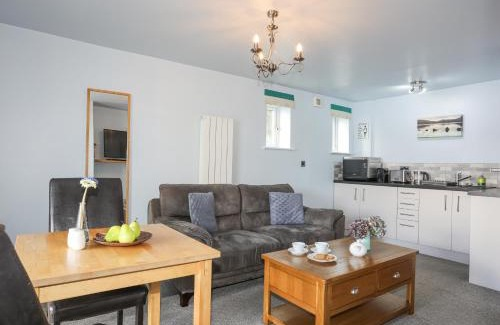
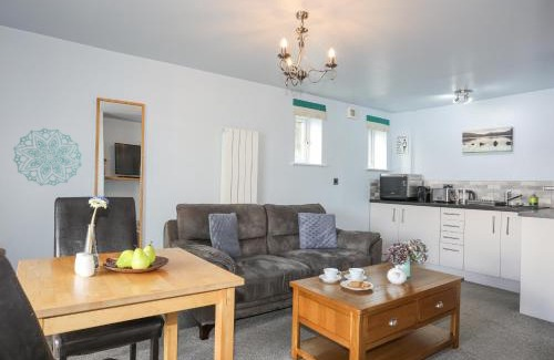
+ wall decoration (48, 156)
